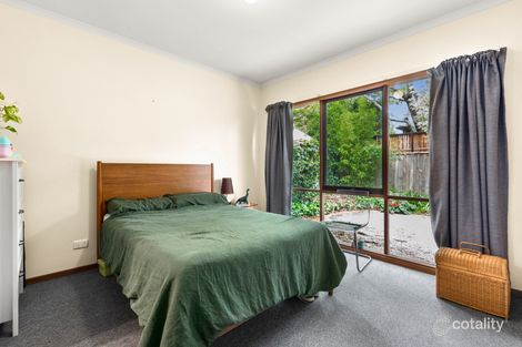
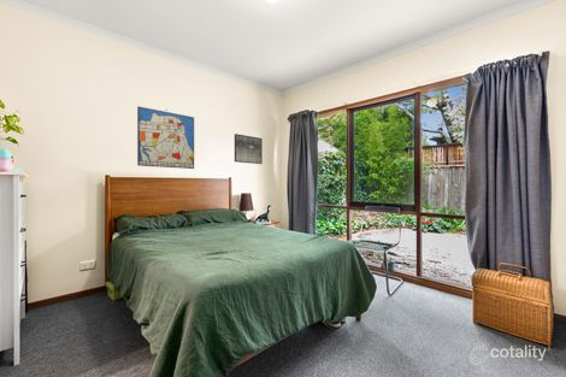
+ wall art (167, 140)
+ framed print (248, 149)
